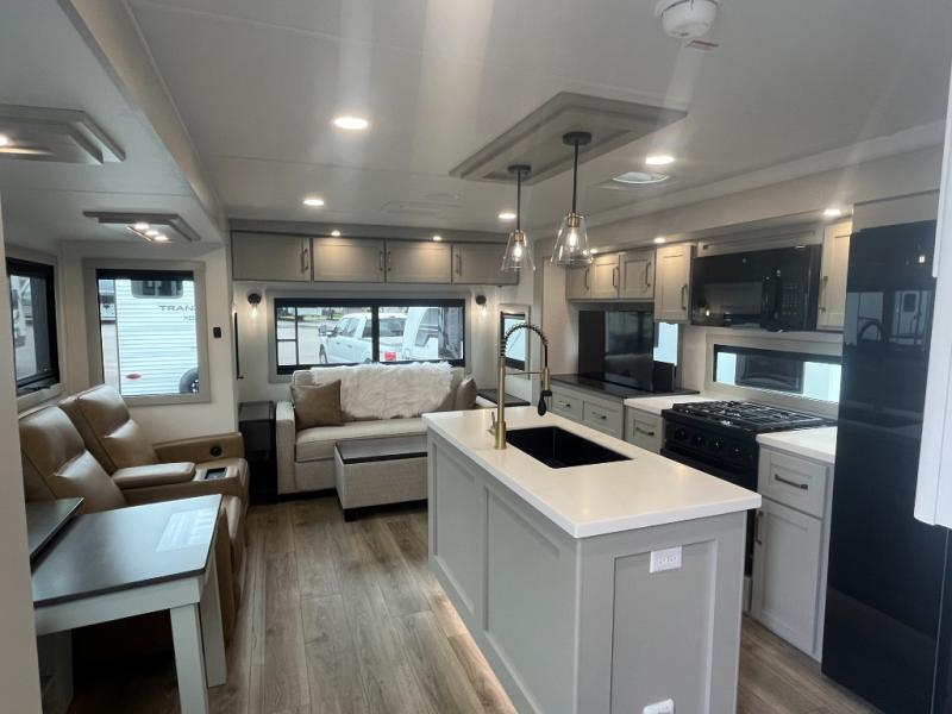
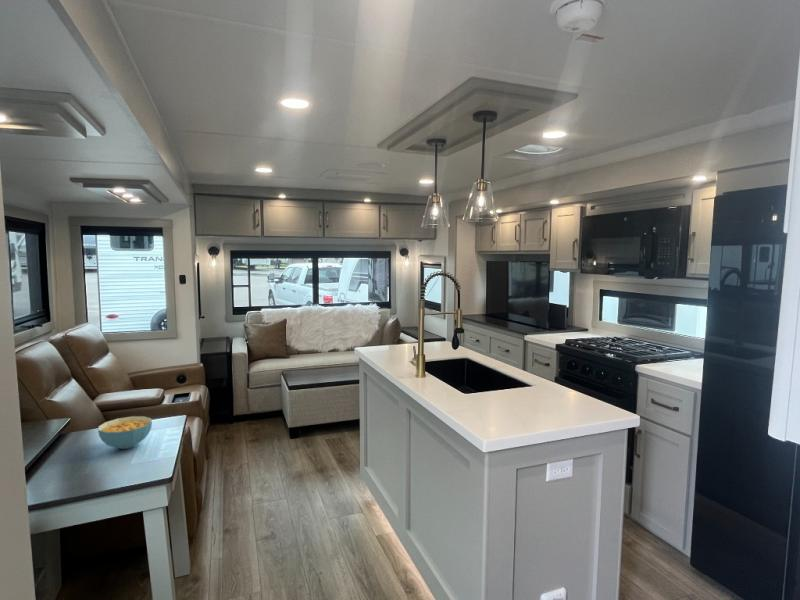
+ cereal bowl (126, 435)
